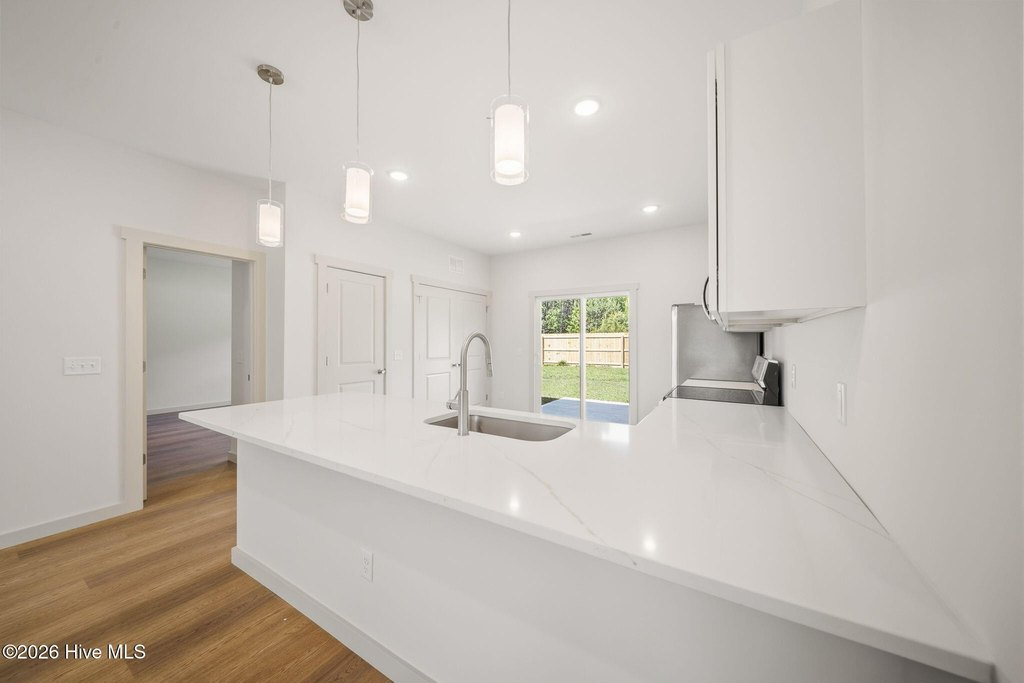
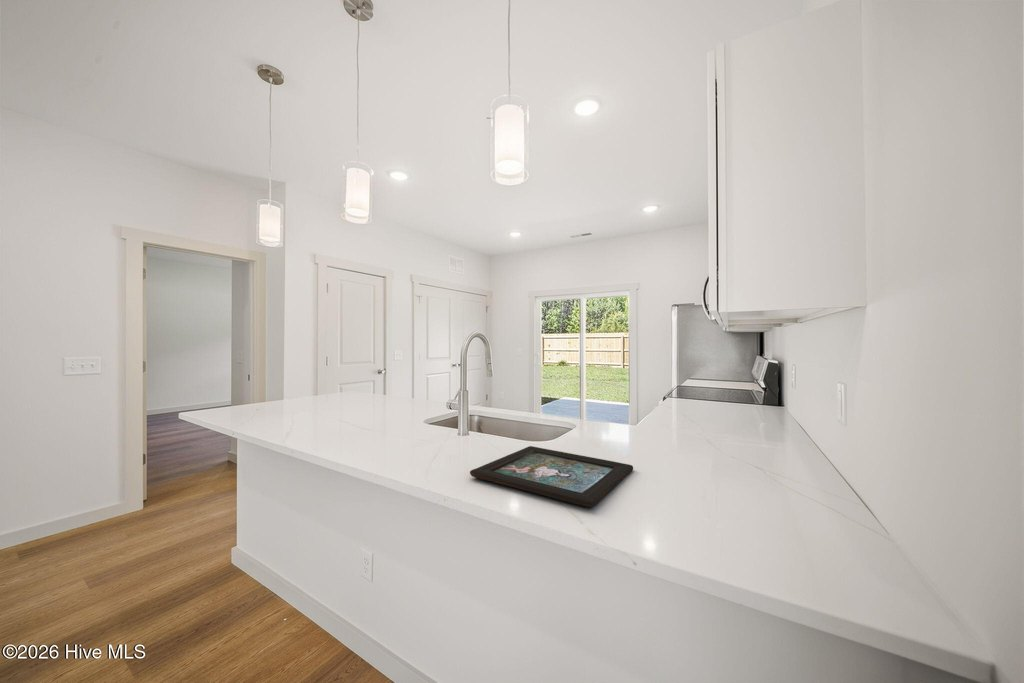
+ decorative tray (553, 470)
